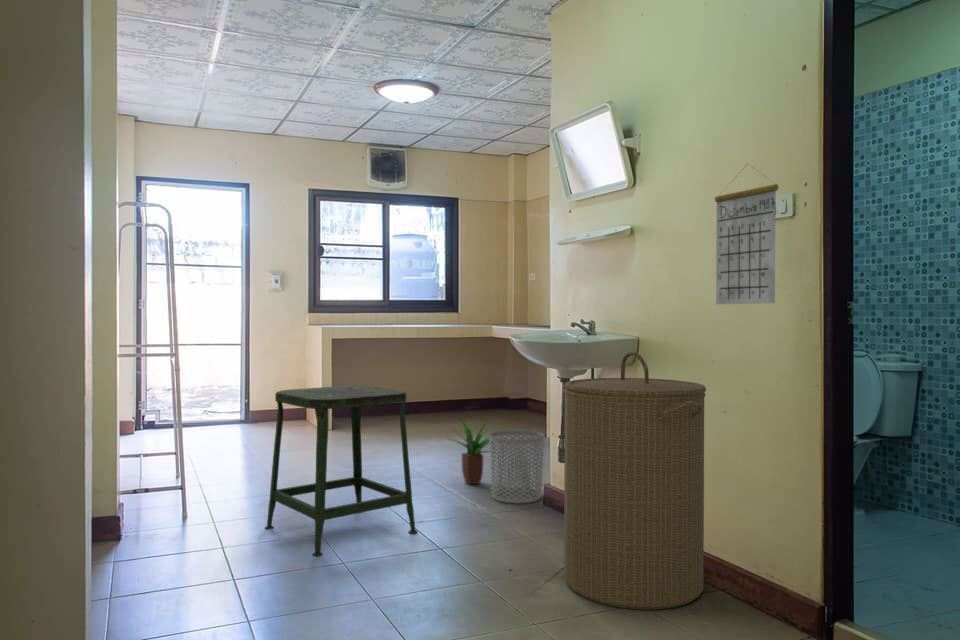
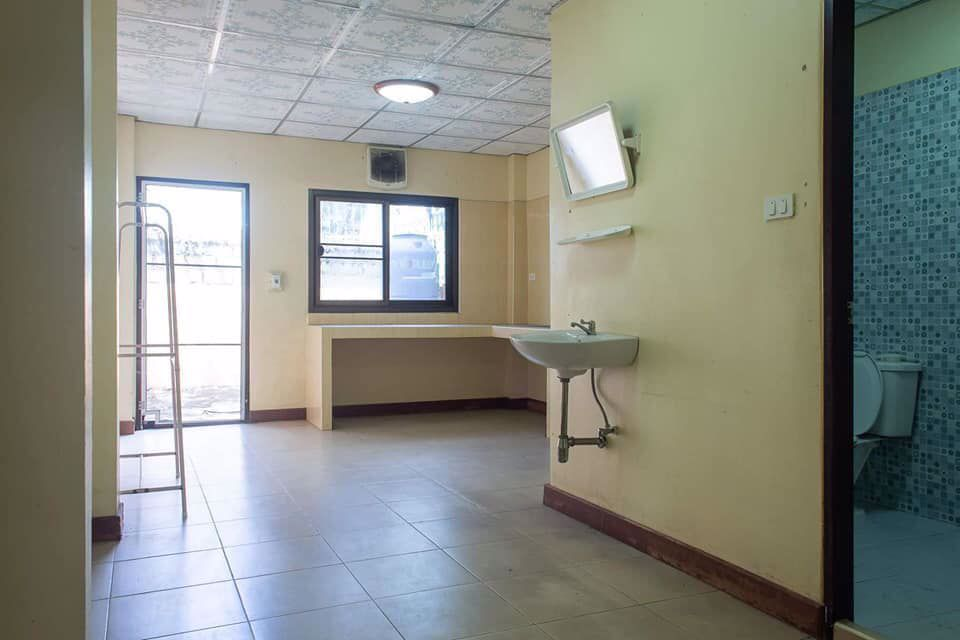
- potted plant (477, 450)
- stool (353, 461)
- waste bin (516, 466)
- laundry hamper (633, 467)
- calendar (744, 233)
